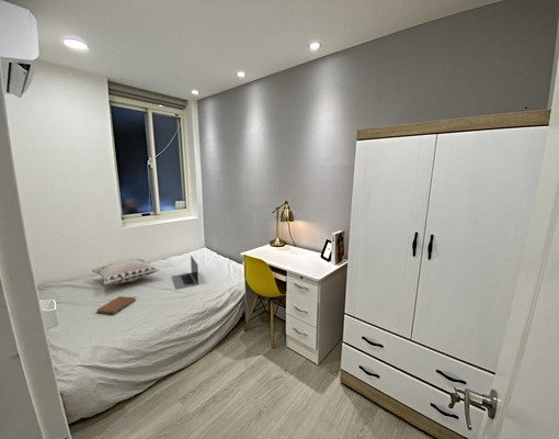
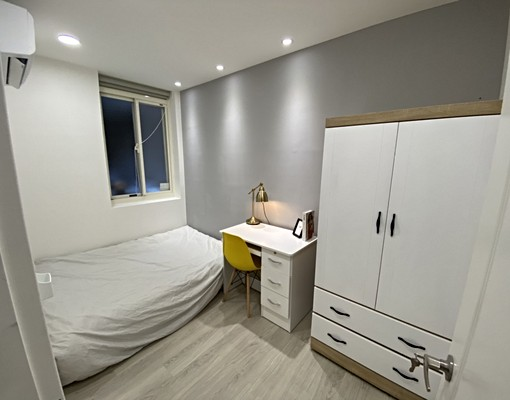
- notebook (116, 304)
- decorative pillow (125, 270)
- laptop (185, 273)
